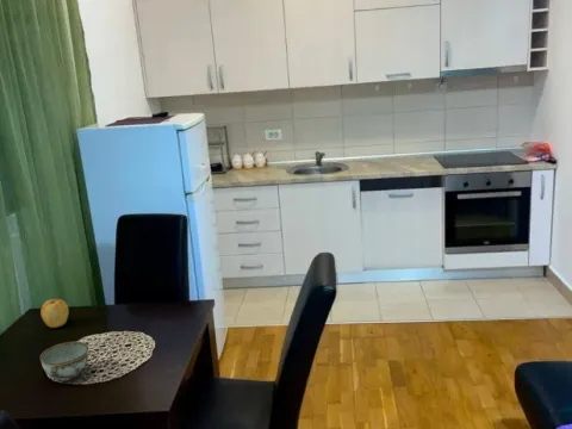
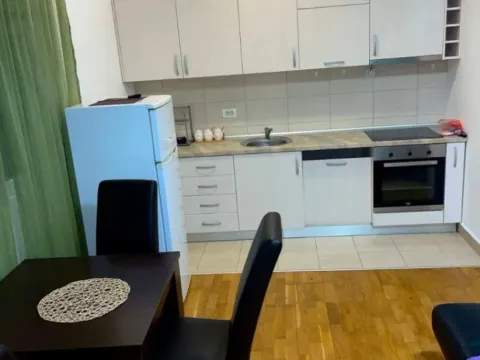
- apple (55, 312)
- bowl (66, 363)
